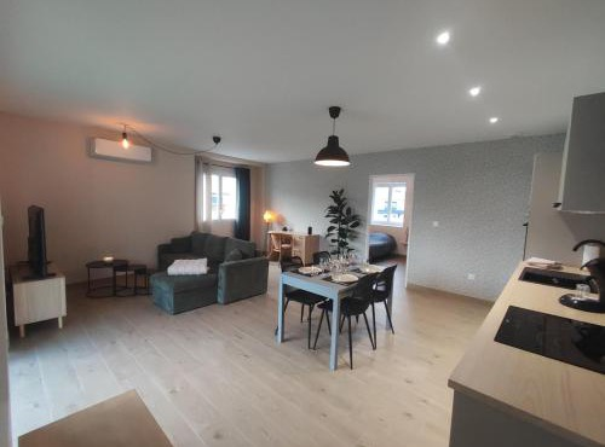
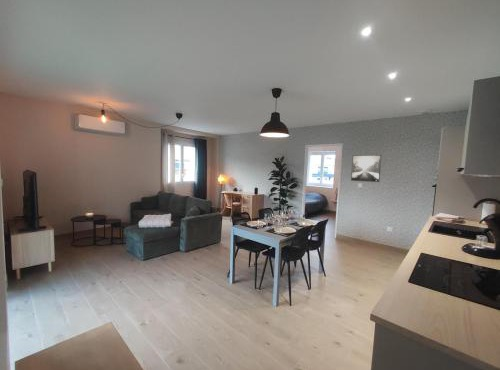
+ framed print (365, 168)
